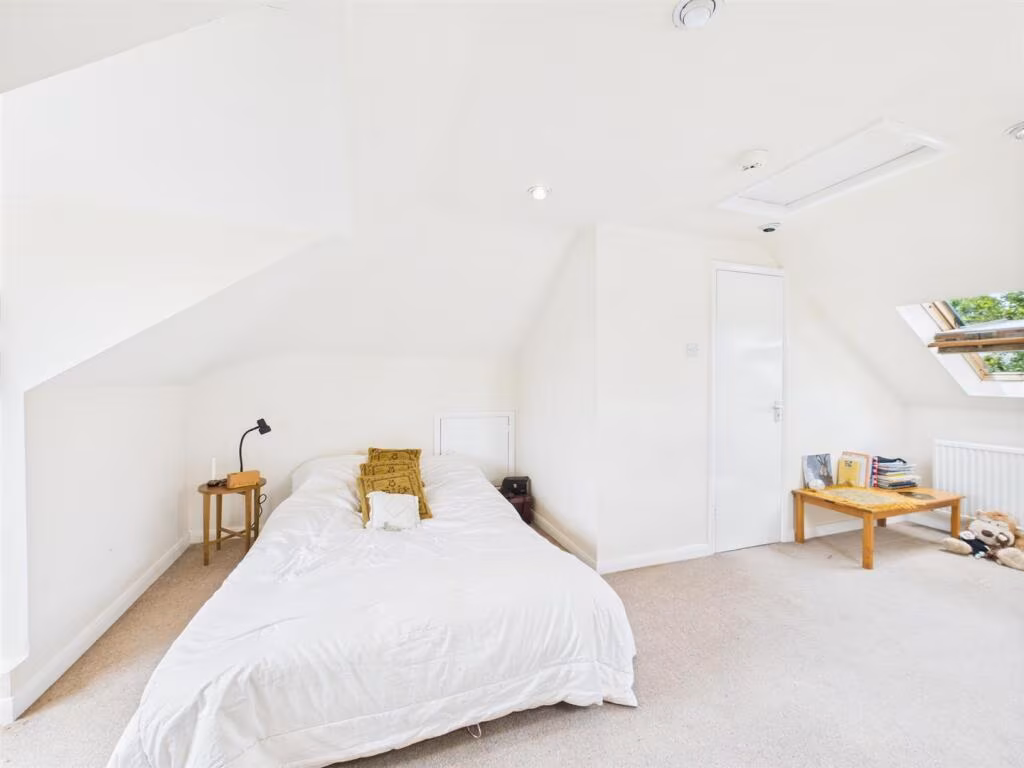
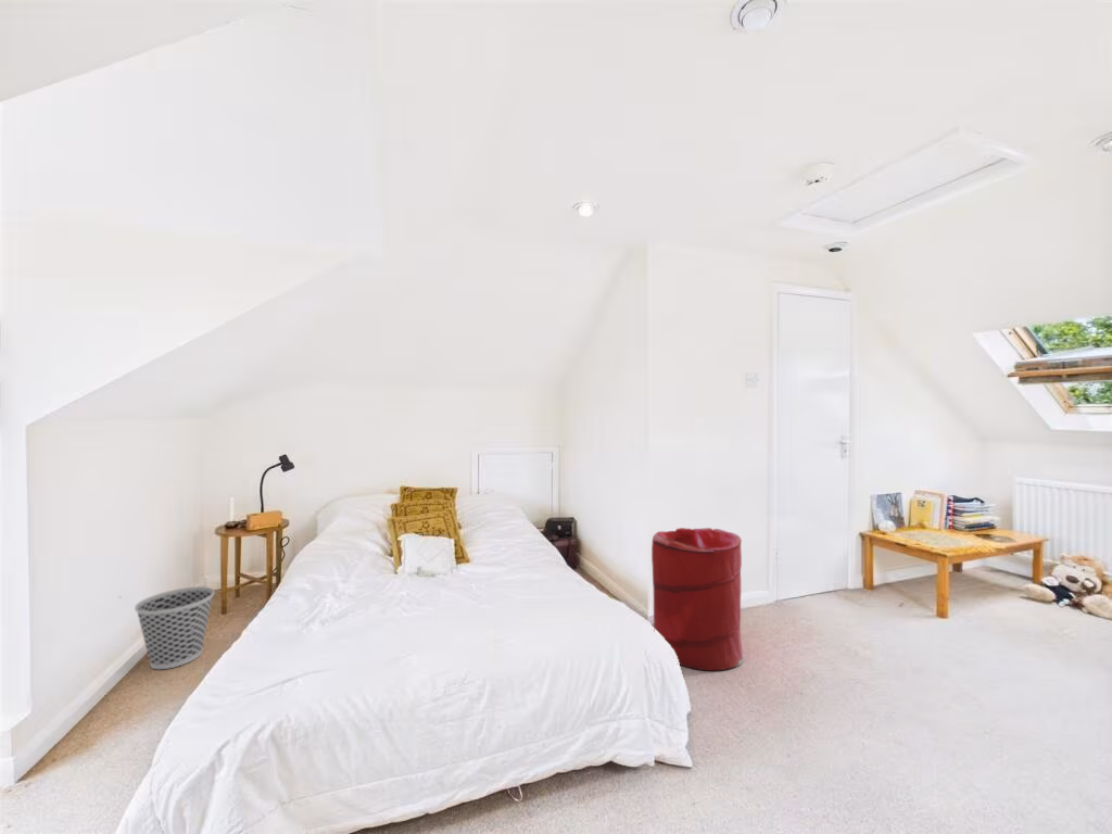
+ wastebasket (176, 628)
+ laundry hamper (695, 589)
